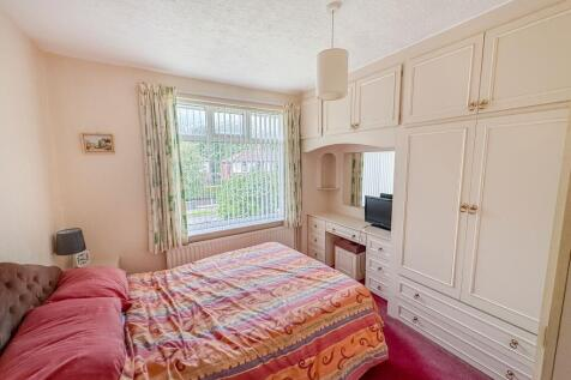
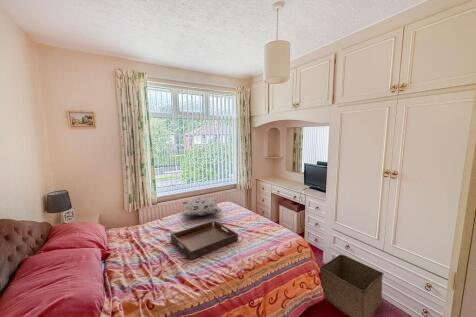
+ decorative pillow (201, 206)
+ storage bin (351, 285)
+ serving tray (204, 237)
